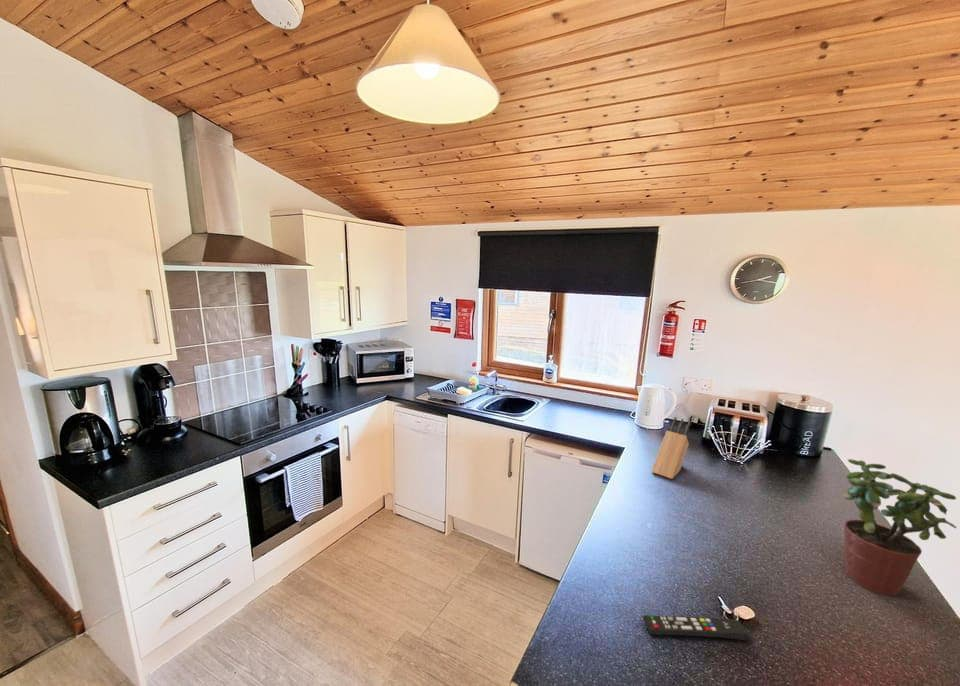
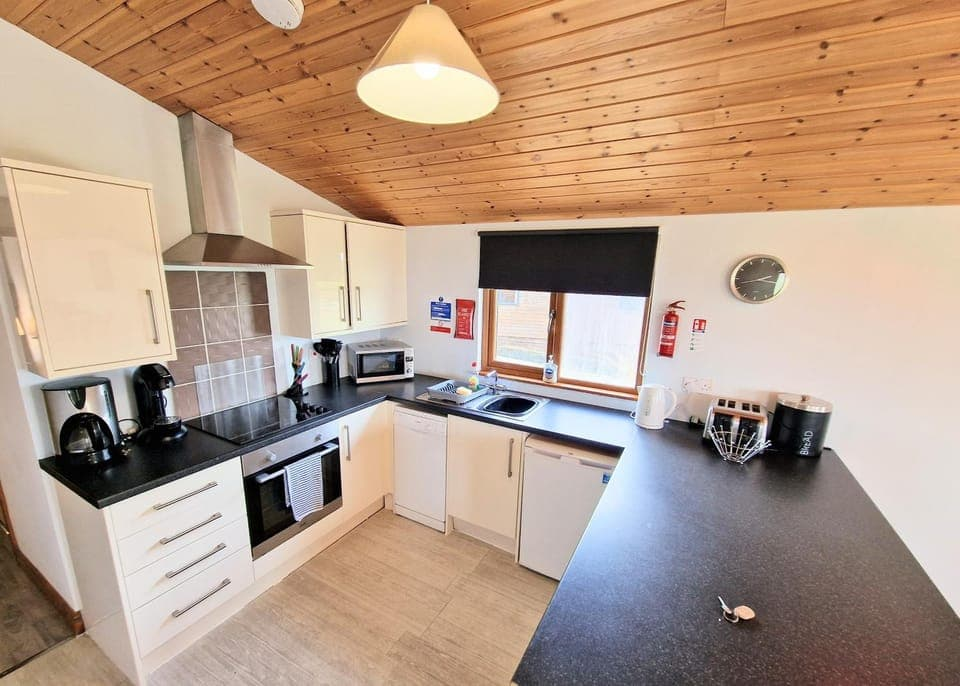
- potted plant (875, 522)
- knife block (673, 445)
- remote control (695, 627)
